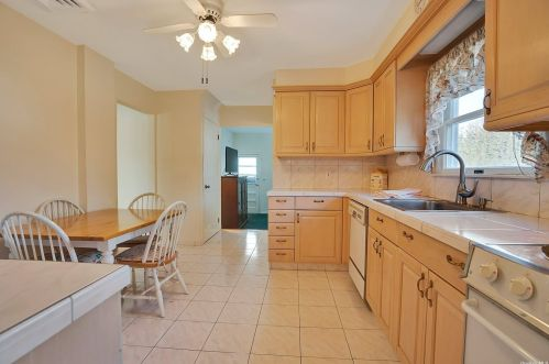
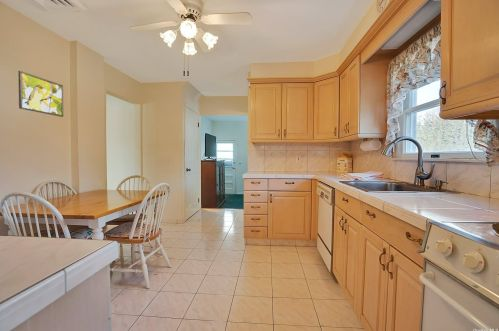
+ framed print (42, 95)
